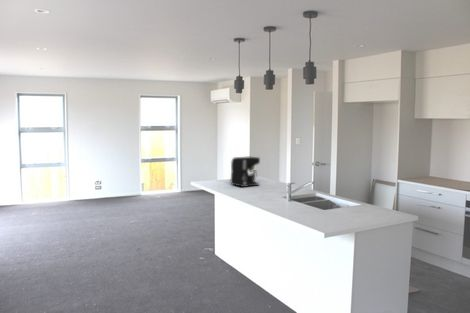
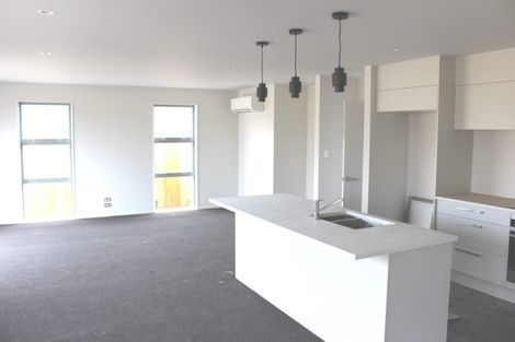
- coffee maker (246, 171)
